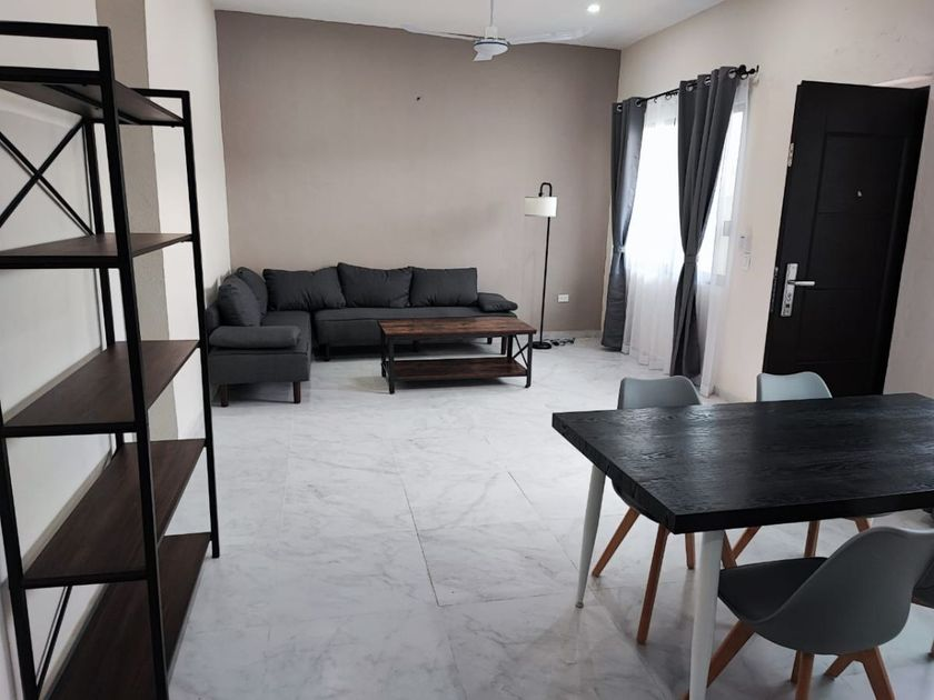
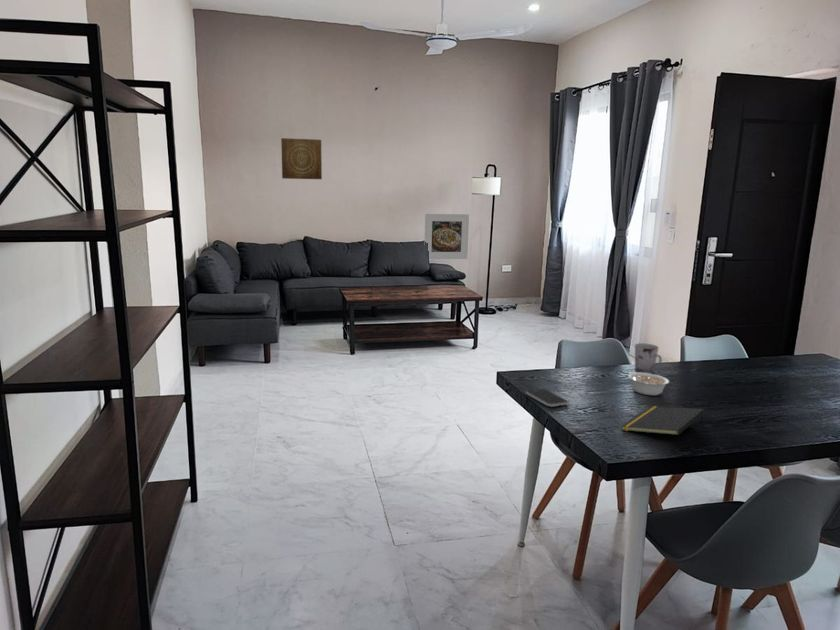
+ notepad (663, 419)
+ legume (649, 383)
+ smartphone (546, 397)
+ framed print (446, 236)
+ wall art (301, 159)
+ cup (648, 359)
